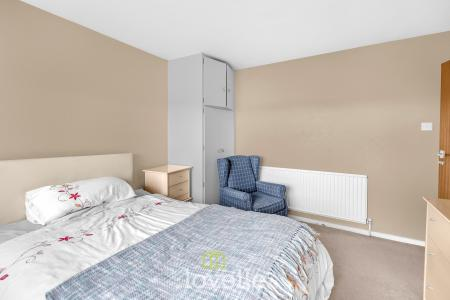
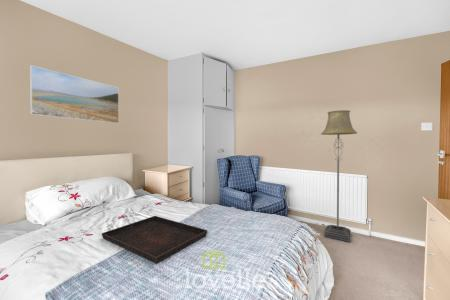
+ serving tray (155, 234)
+ floor lamp (338, 173)
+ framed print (81, 98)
